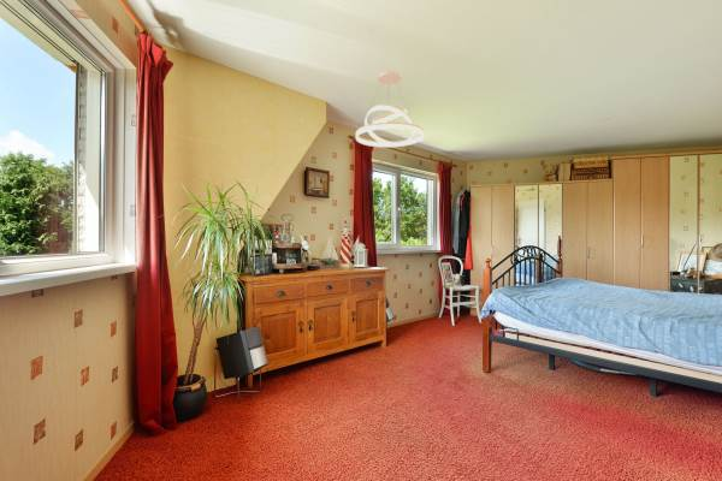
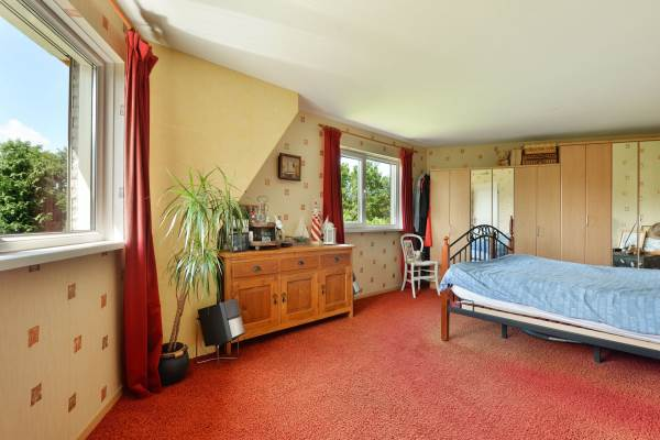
- pendant light (389, 108)
